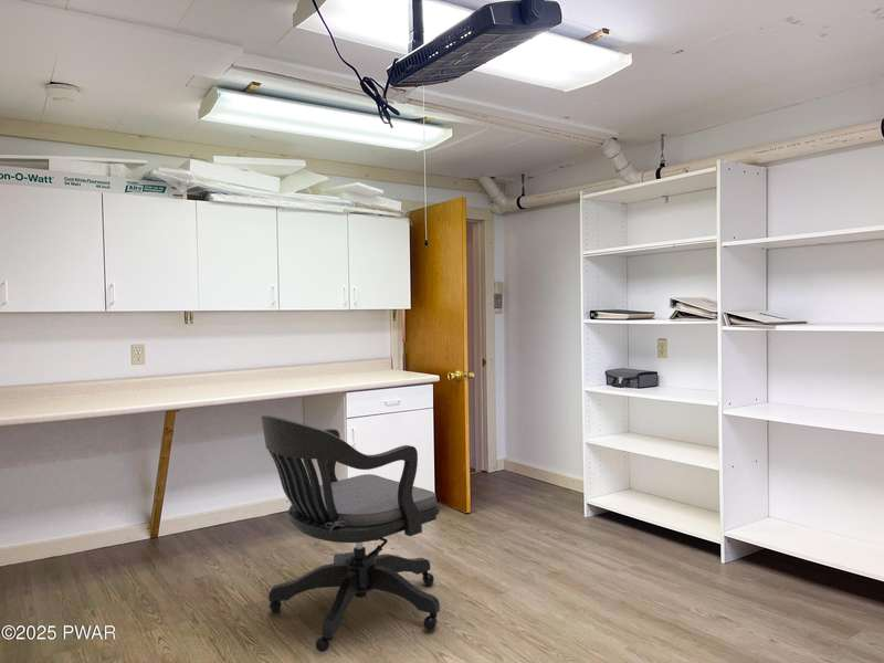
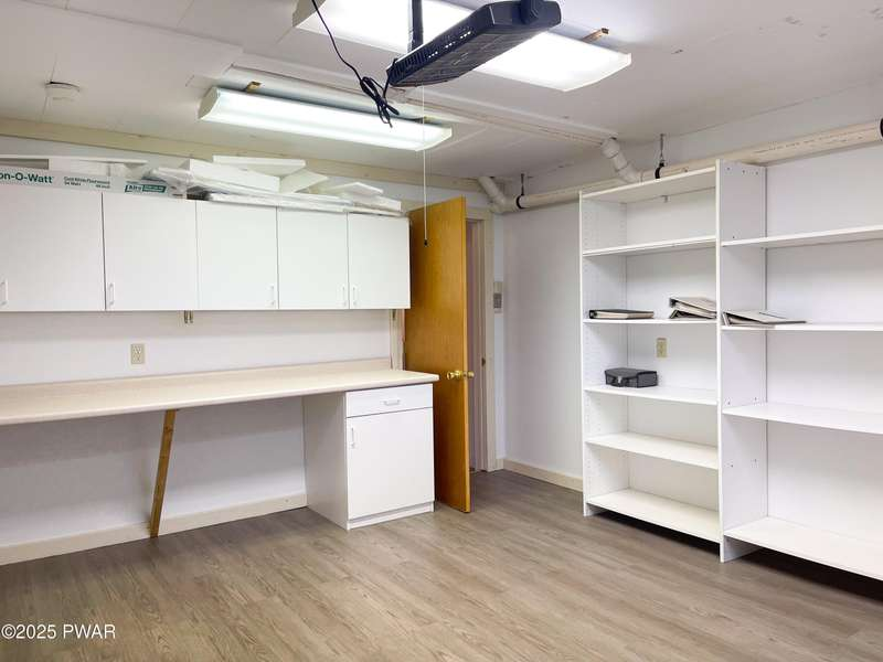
- chair (358, 507)
